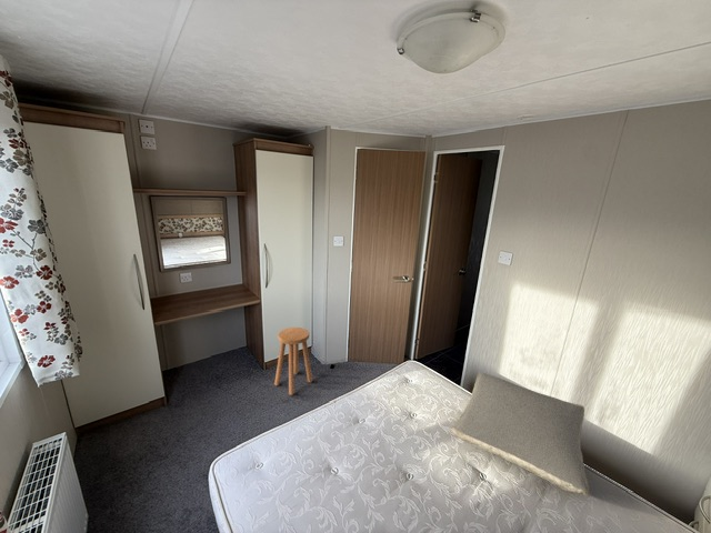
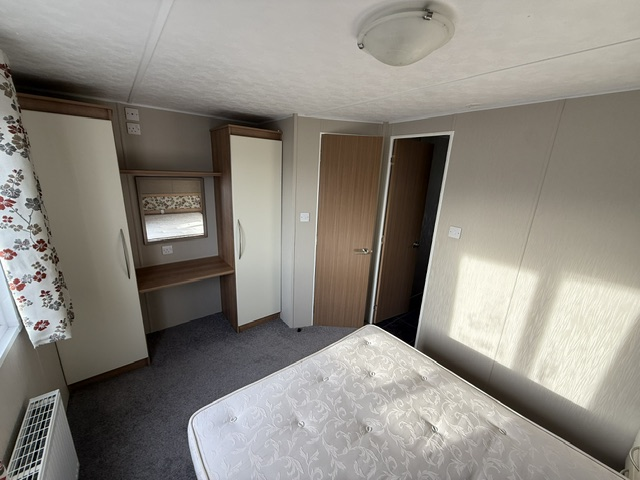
- pillow (519, 421)
- stool (293, 359)
